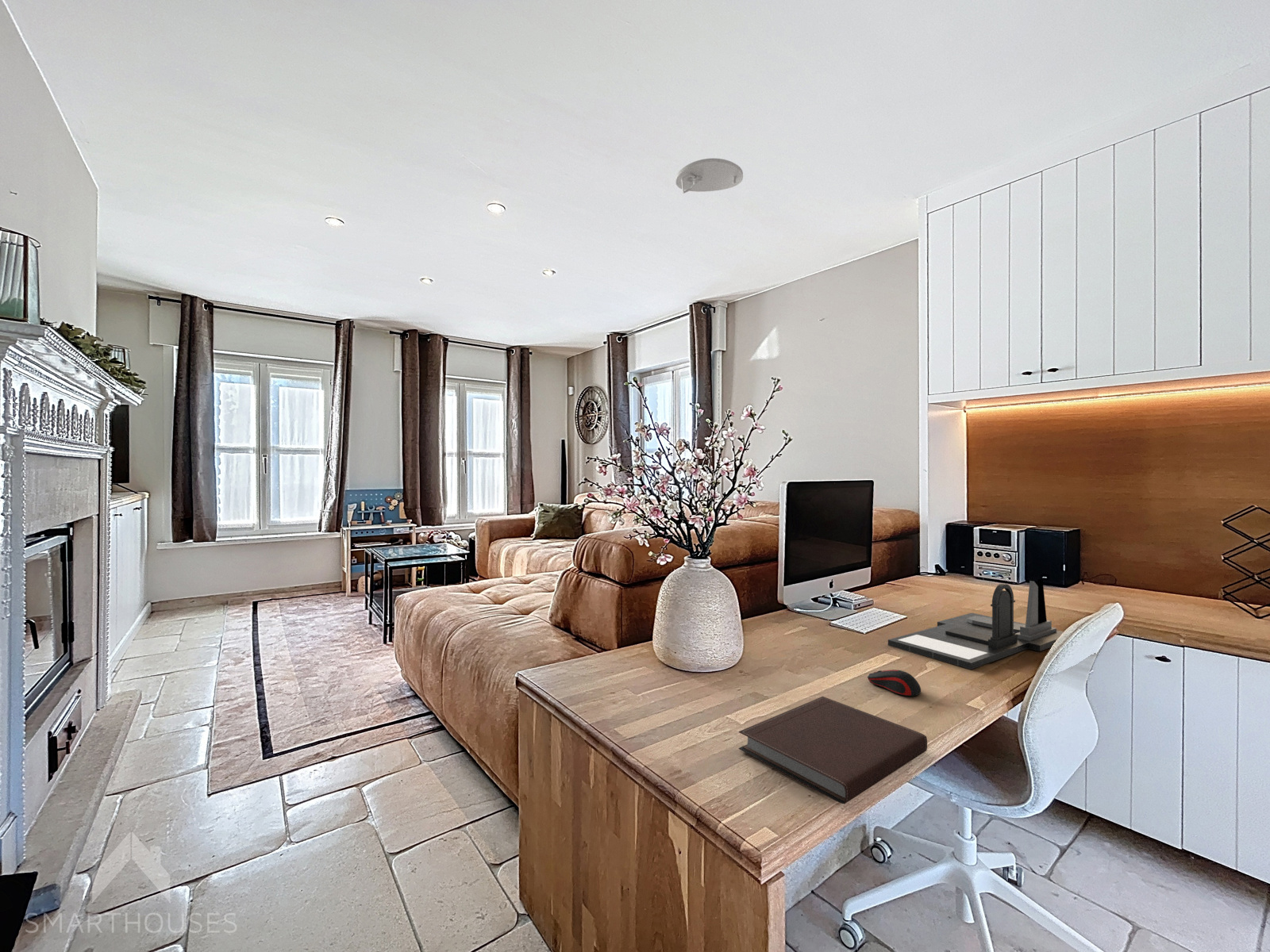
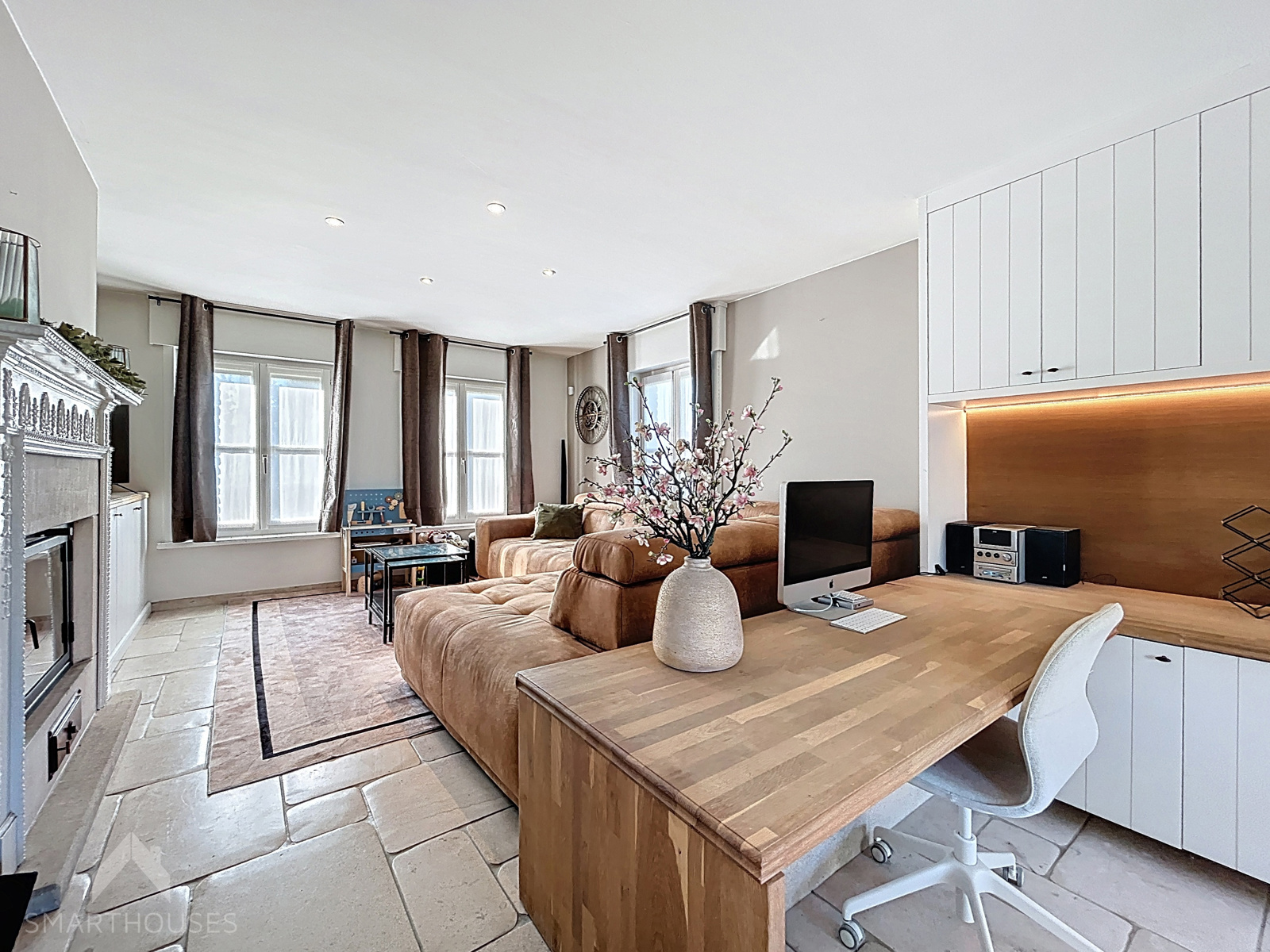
- desk organizer (975, 613)
- smoke detector (709, 179)
- computer mouse (894, 678)
- notebook (832, 742)
